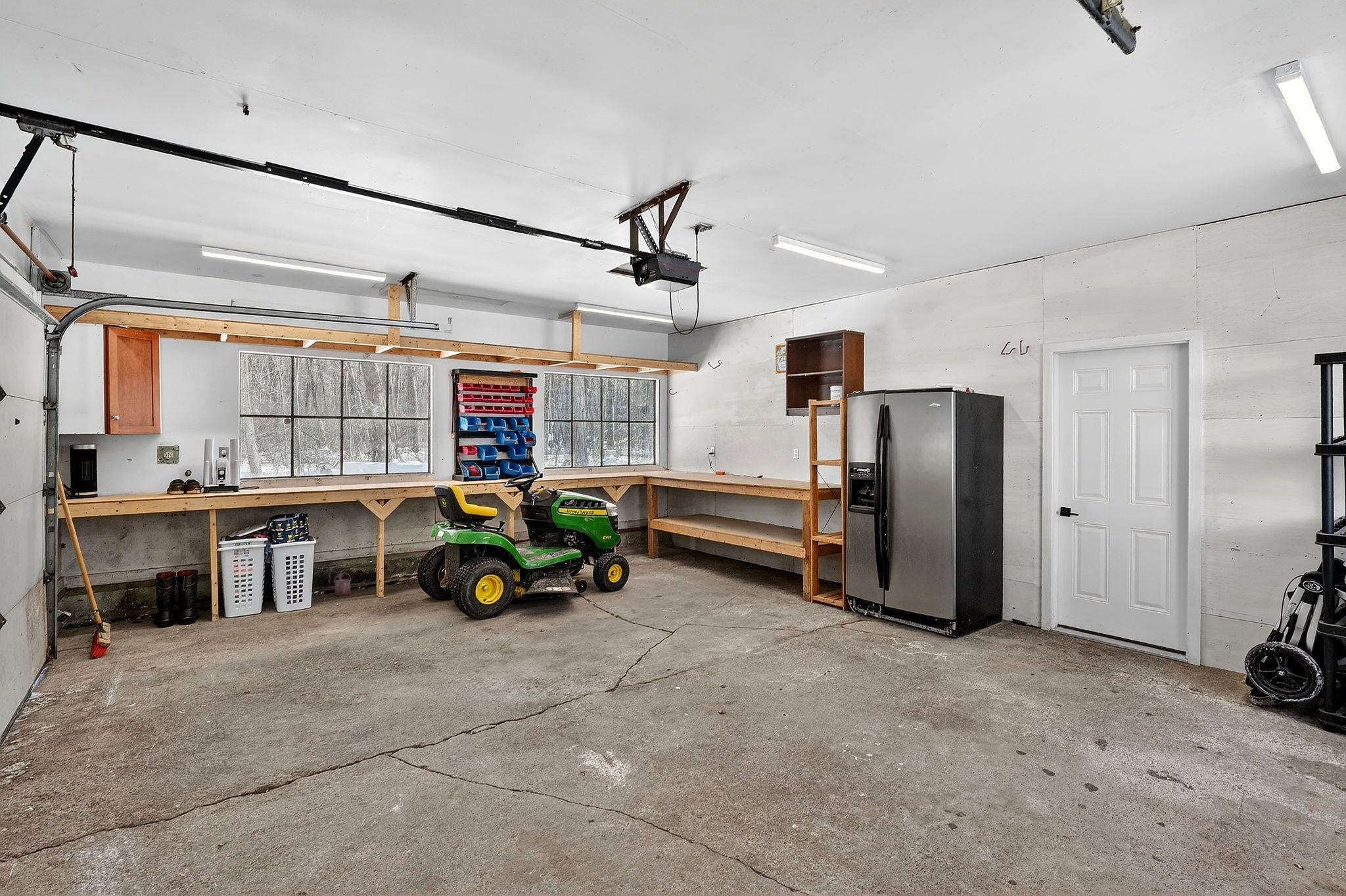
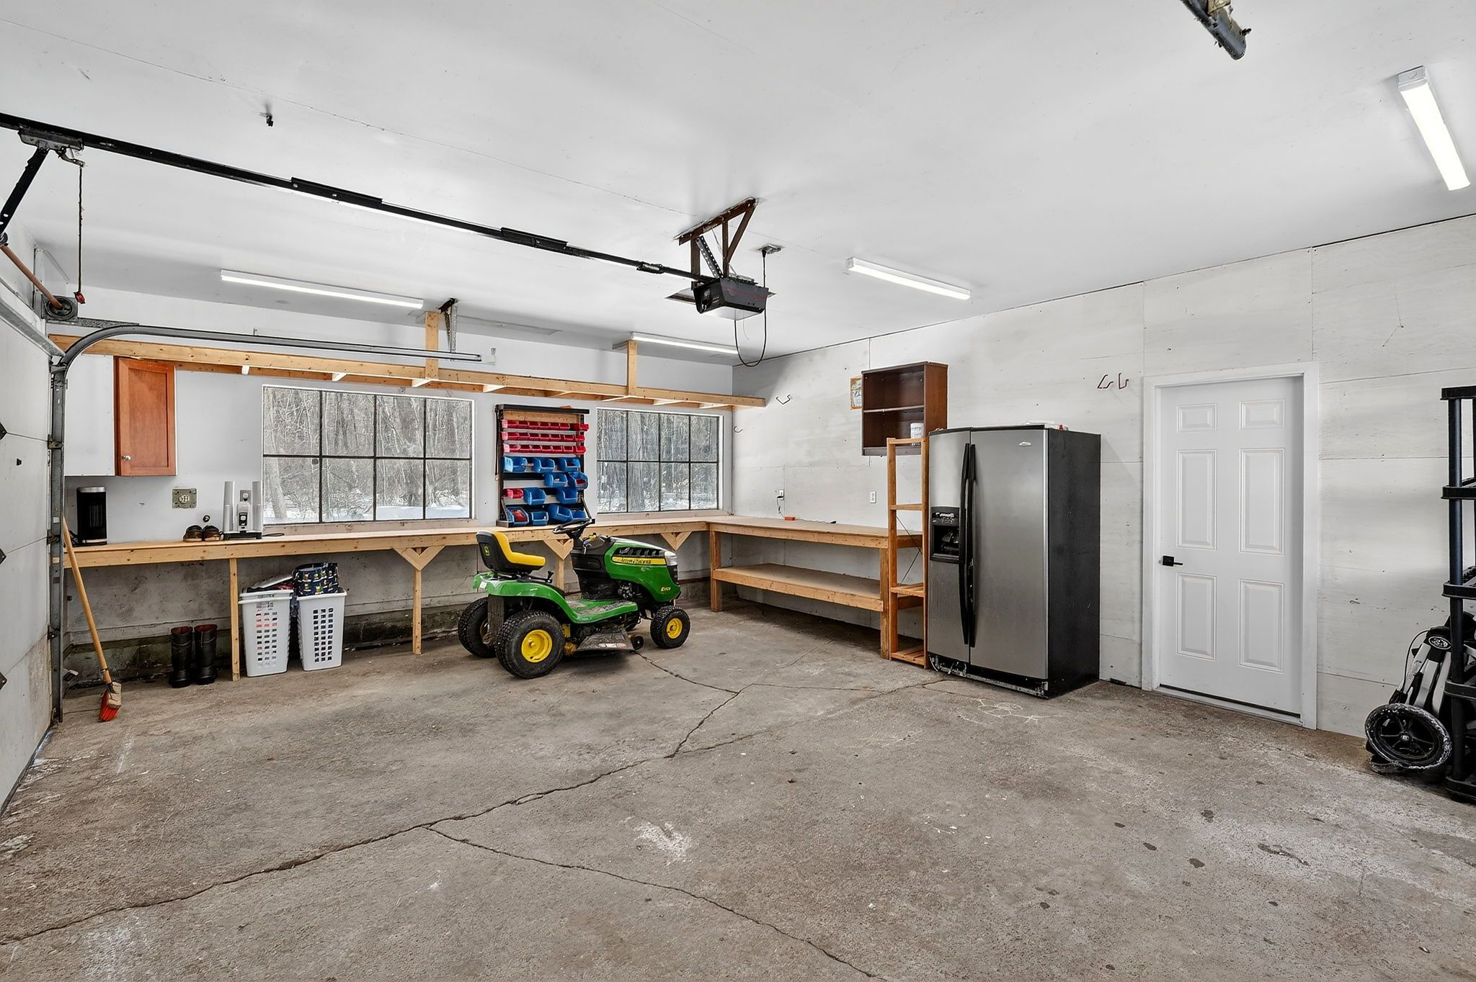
- watering can (342, 583)
